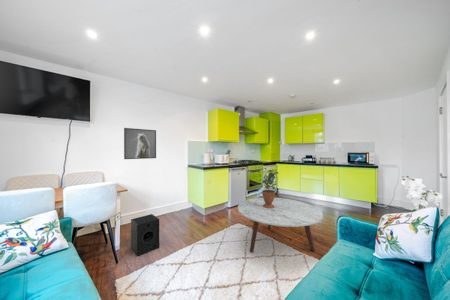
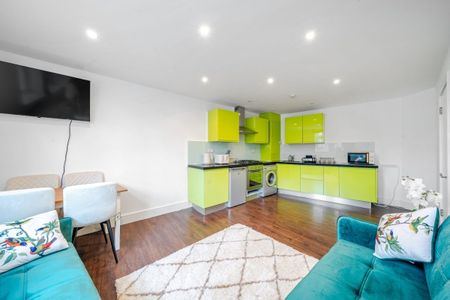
- coffee table (277, 225)
- potted plant (270, 186)
- studio monitor (145, 233)
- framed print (141, 143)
